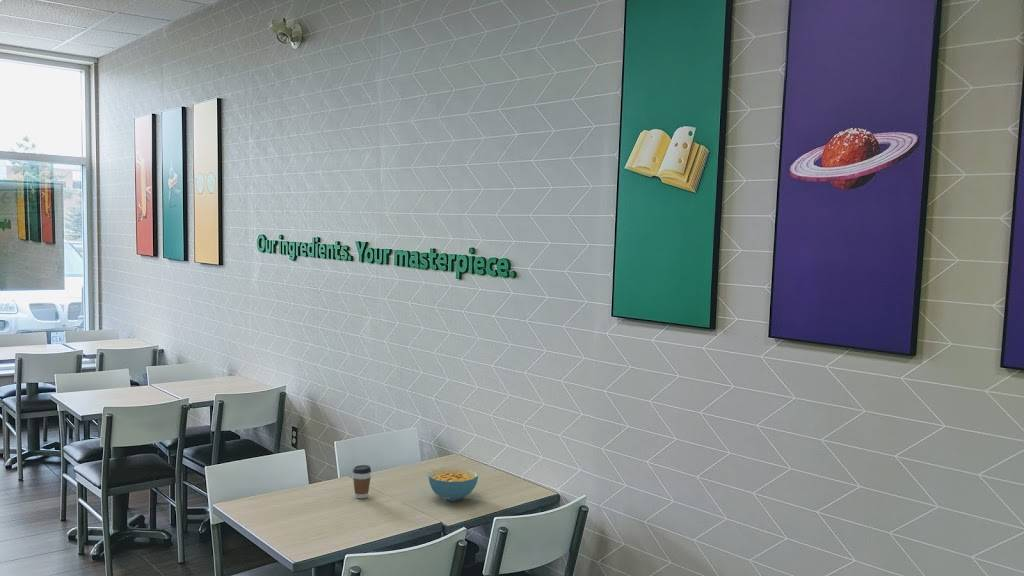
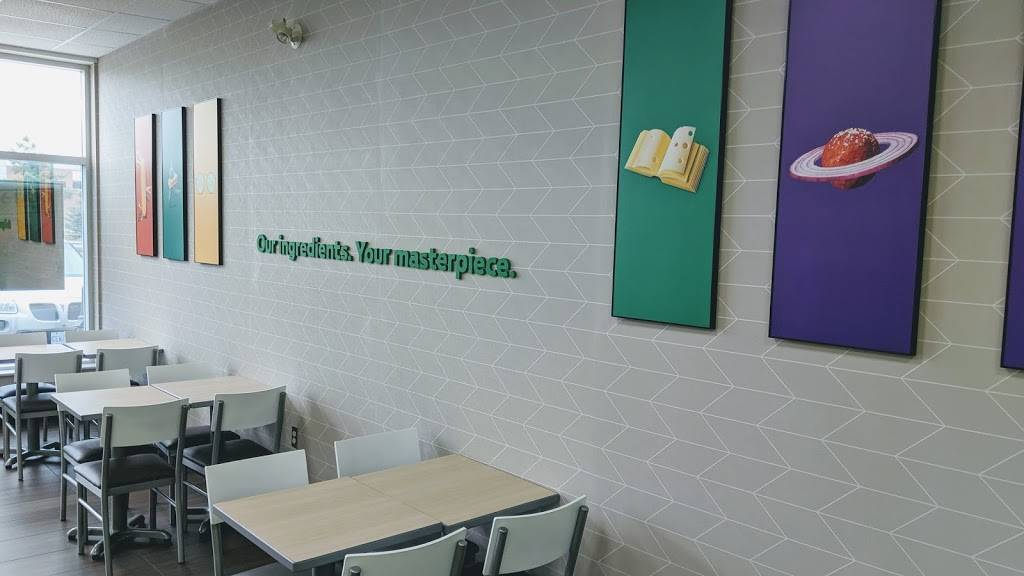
- cereal bowl (452, 486)
- coffee cup (361, 481)
